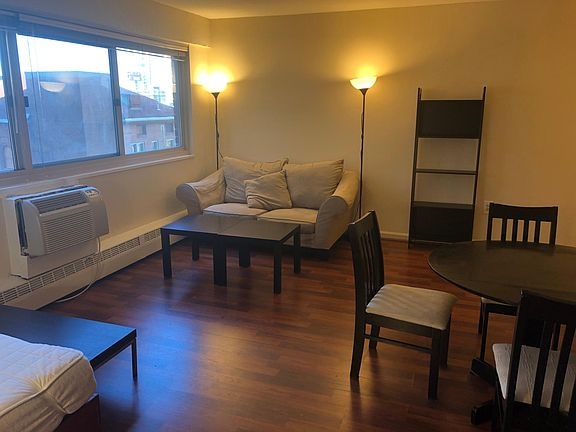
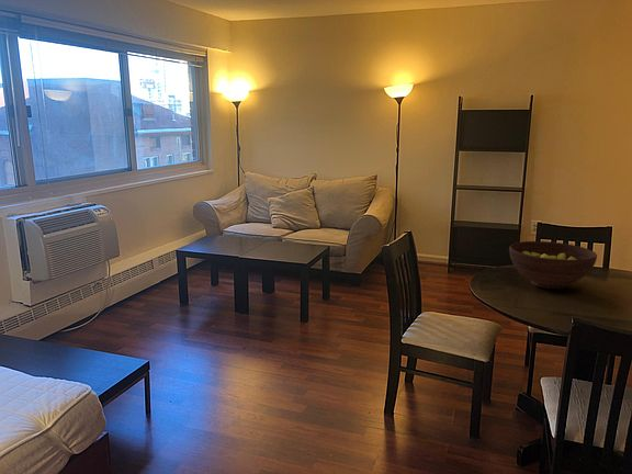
+ fruit bowl (550, 268)
